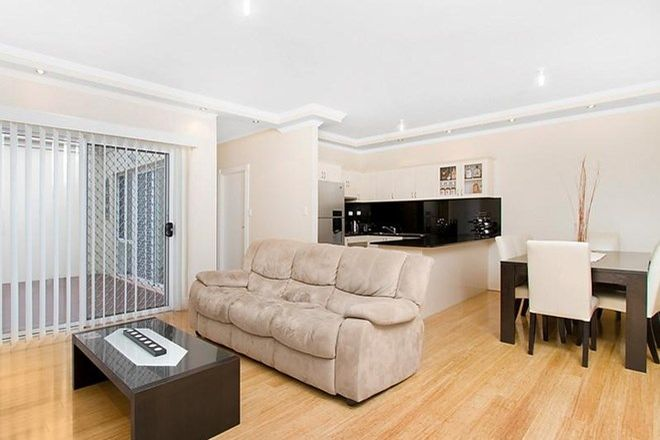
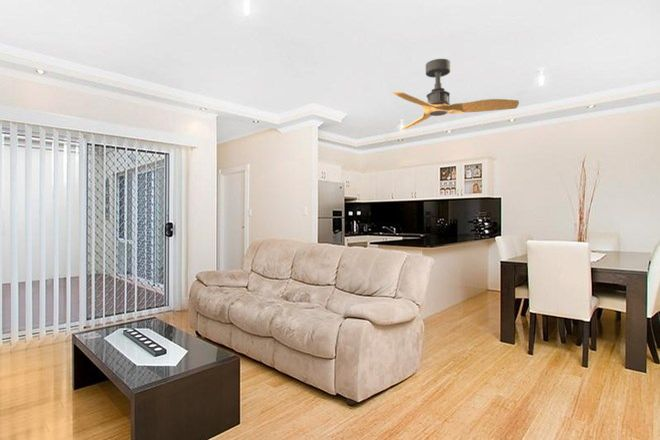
+ ceiling fan (448, 92)
